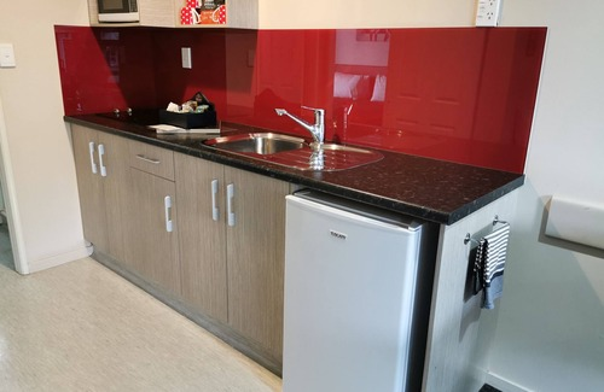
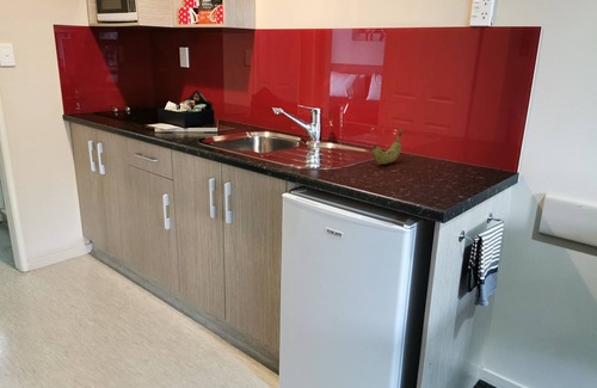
+ fruit (389, 148)
